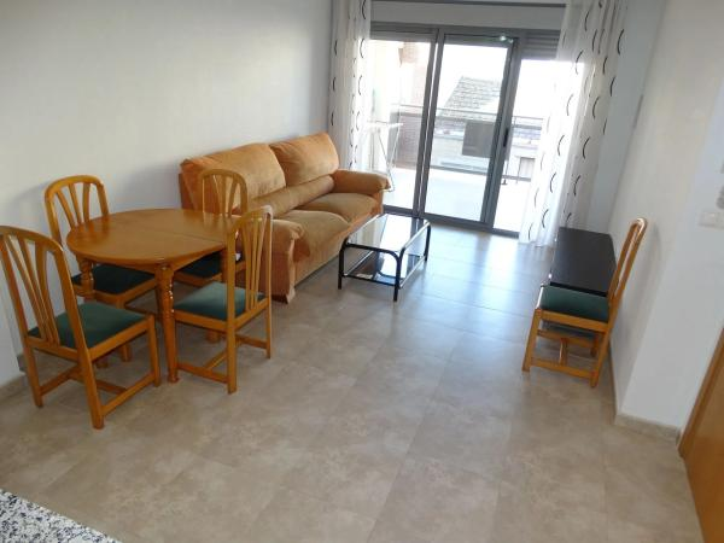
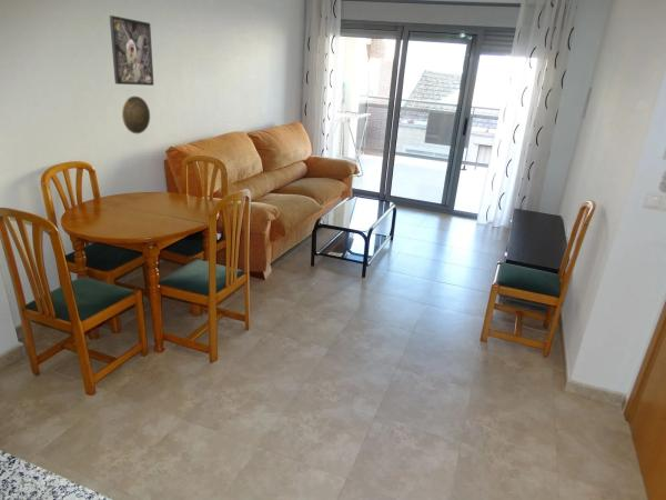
+ decorative plate (138, 114)
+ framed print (132, 52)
